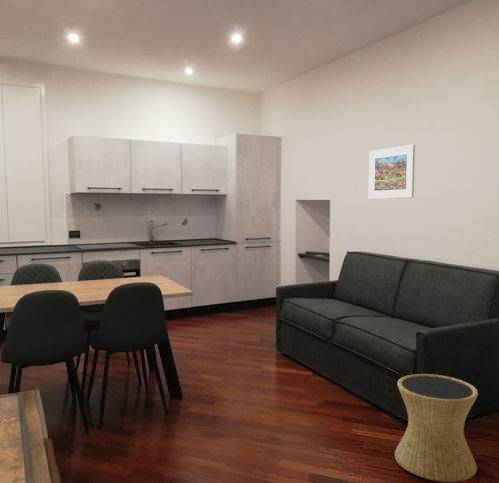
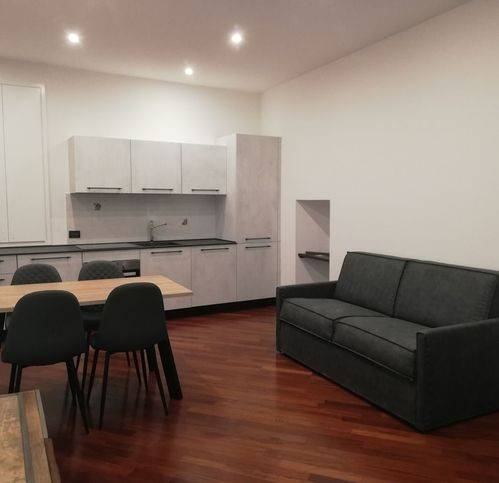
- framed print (390, 173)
- side table (435, 424)
